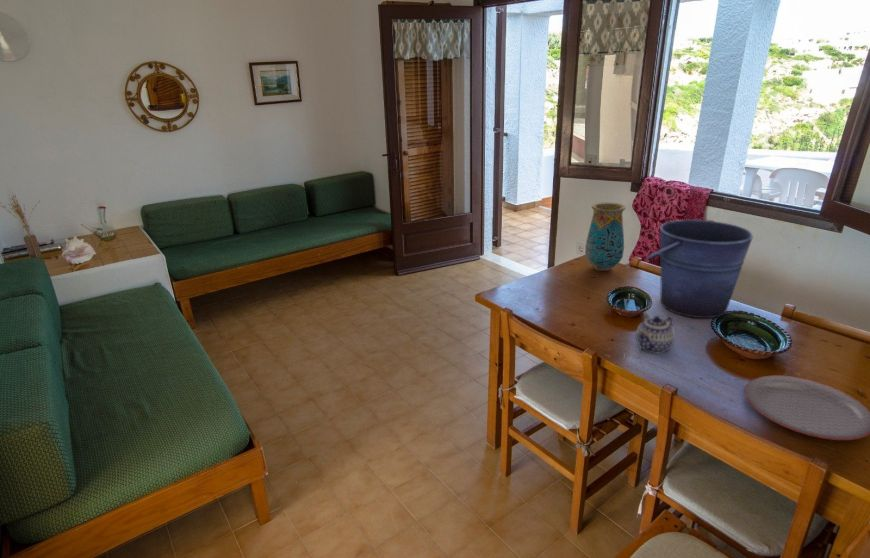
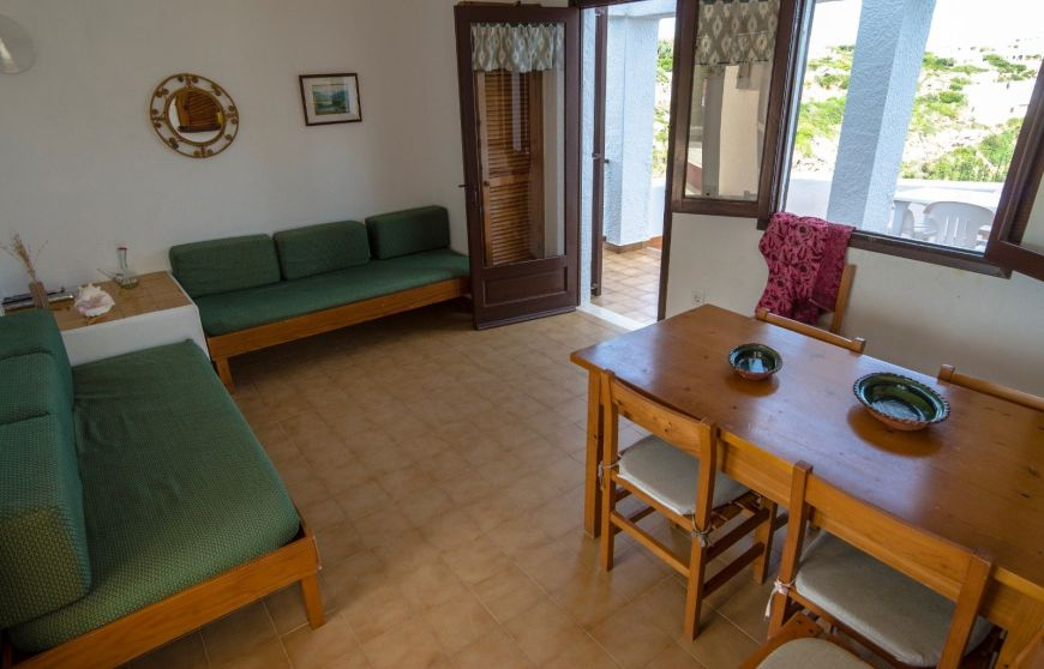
- vase (605, 238)
- bucket (694, 267)
- plate (805, 407)
- teapot (655, 332)
